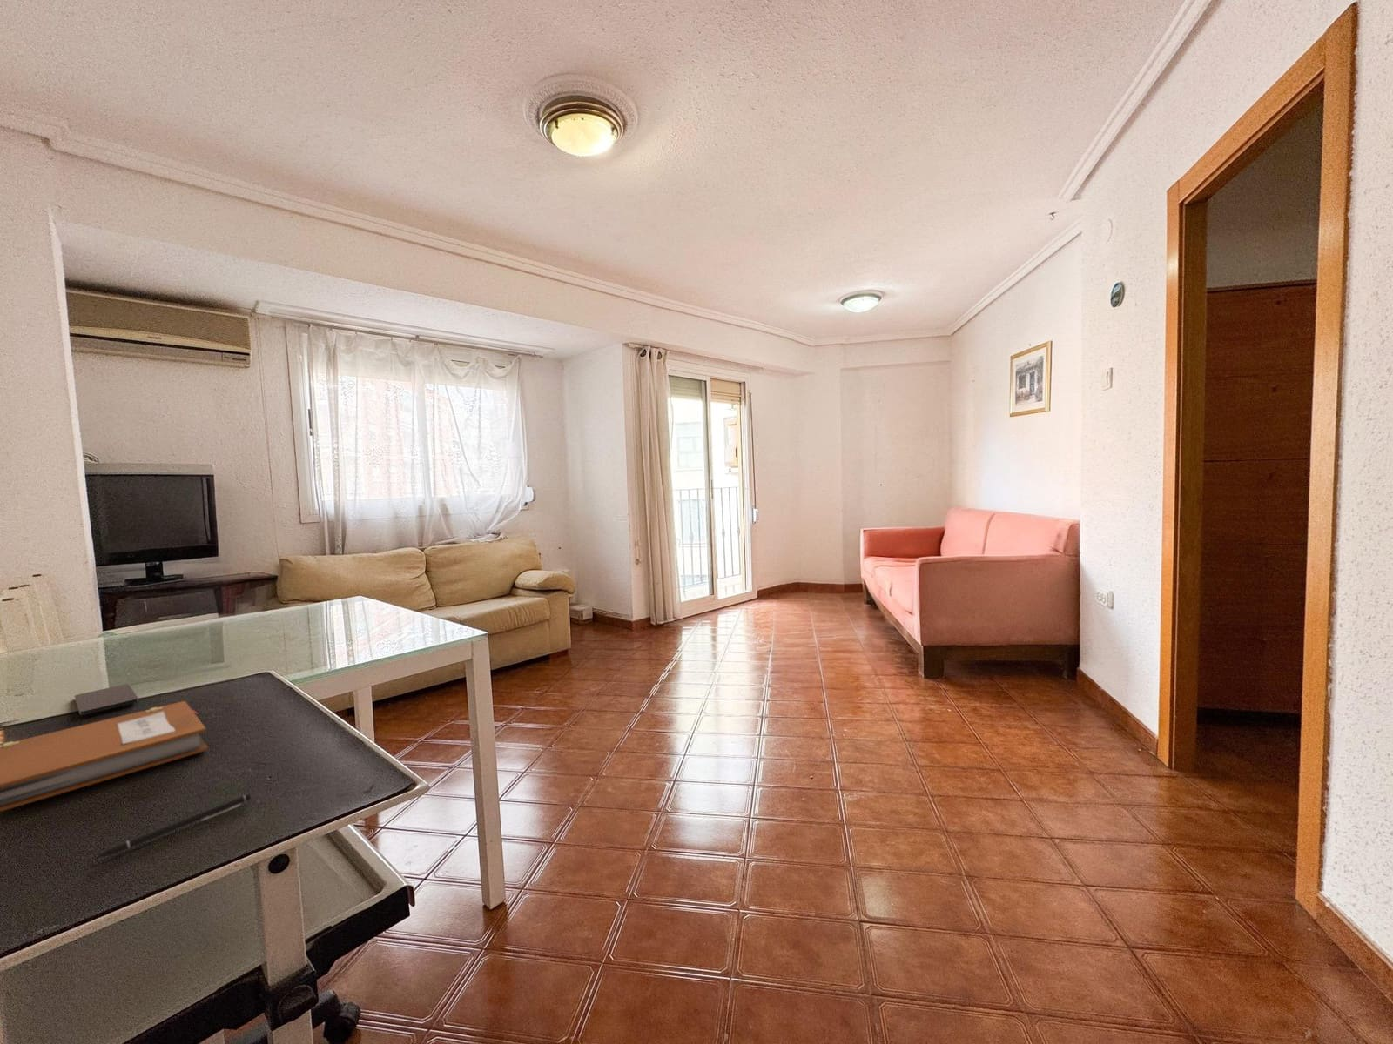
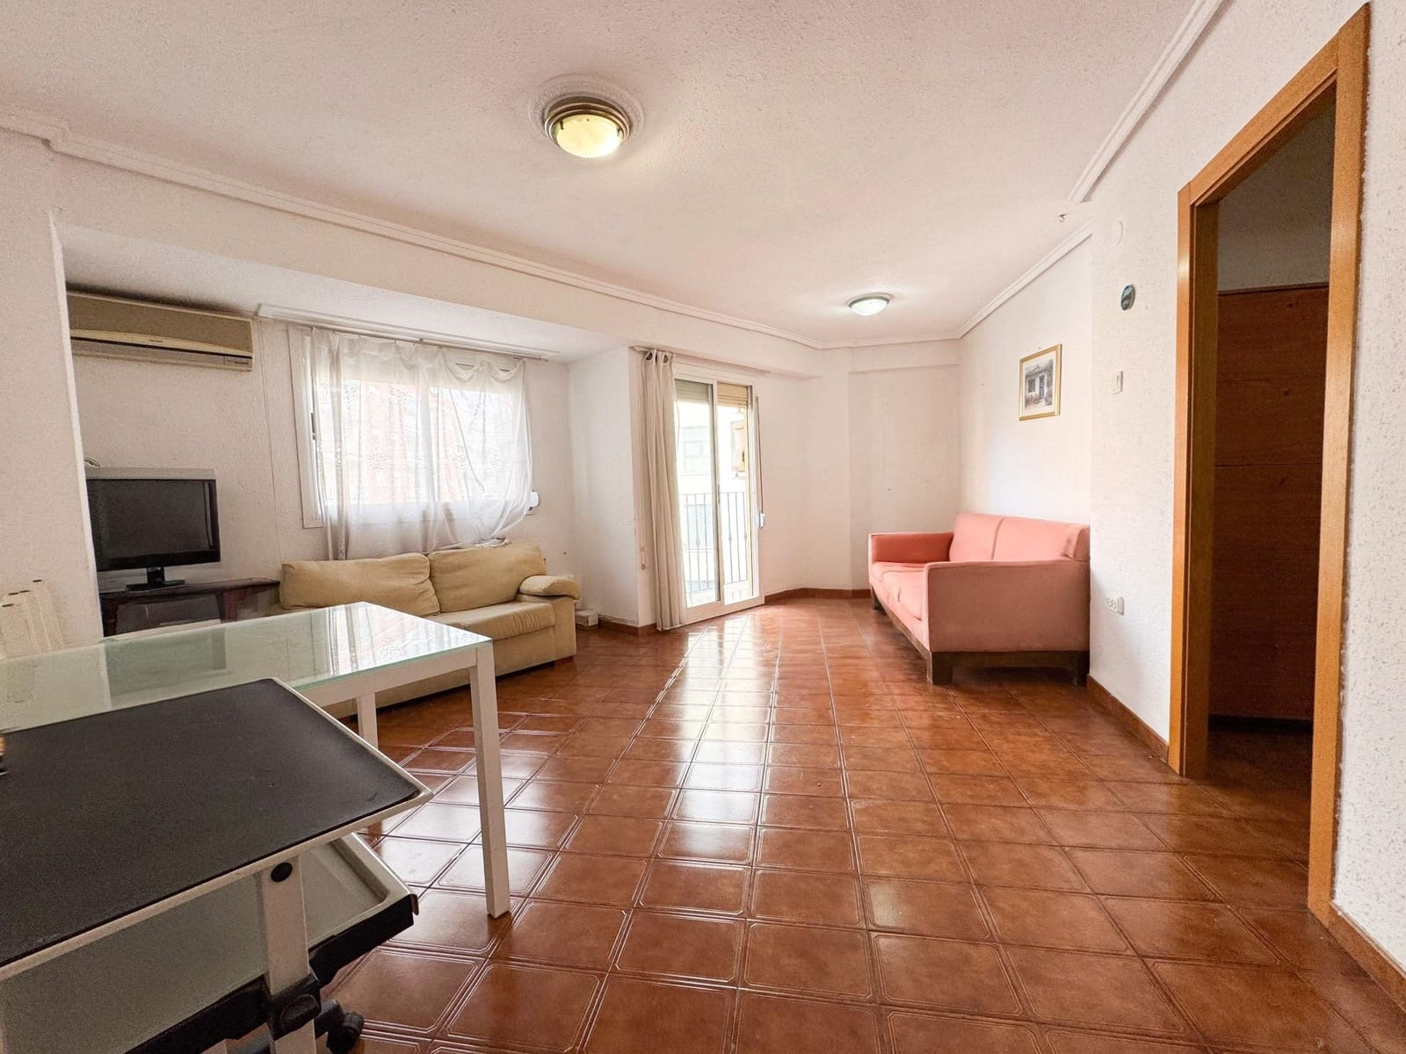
- smartphone (105, 699)
- pen (179, 824)
- notebook (97, 748)
